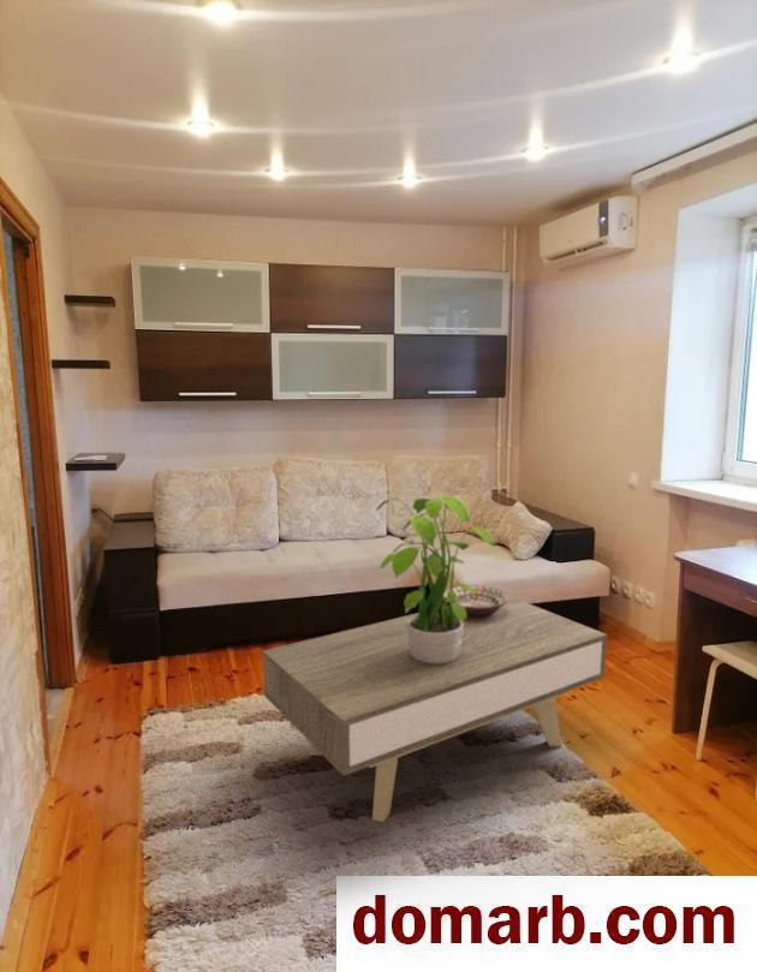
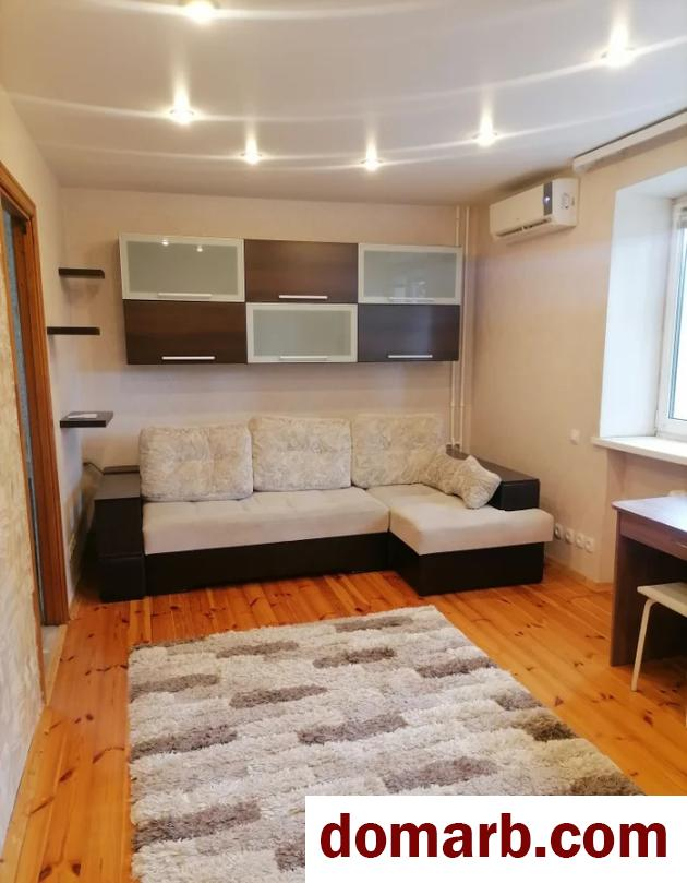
- decorative bowl (476, 603)
- coffee table (436, 694)
- potted plant (427, 572)
